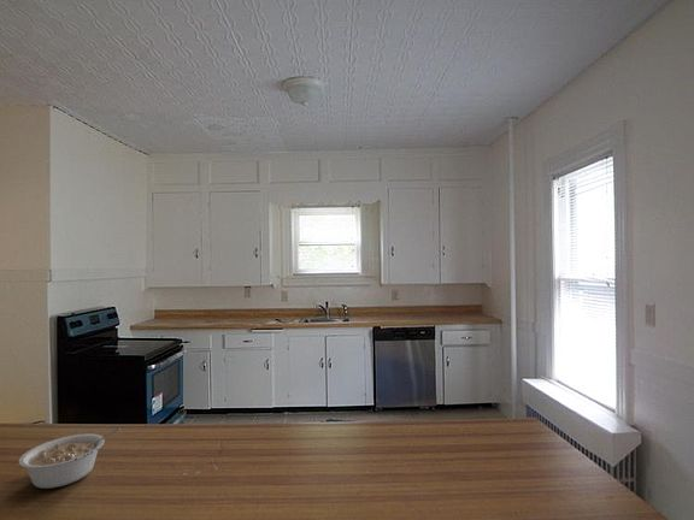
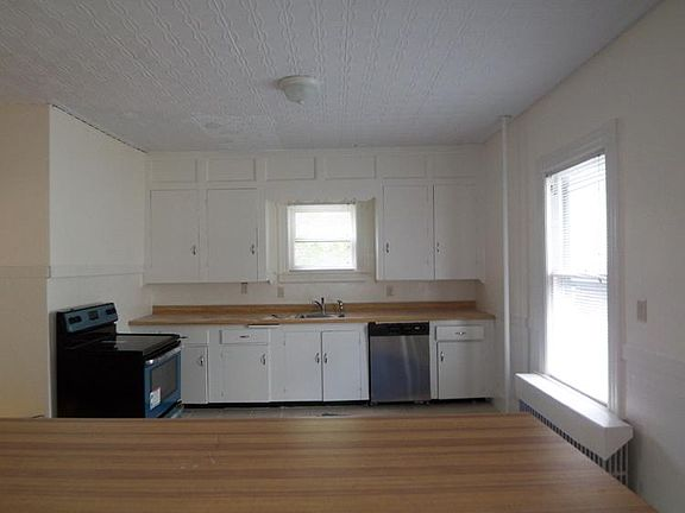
- legume (66, 457)
